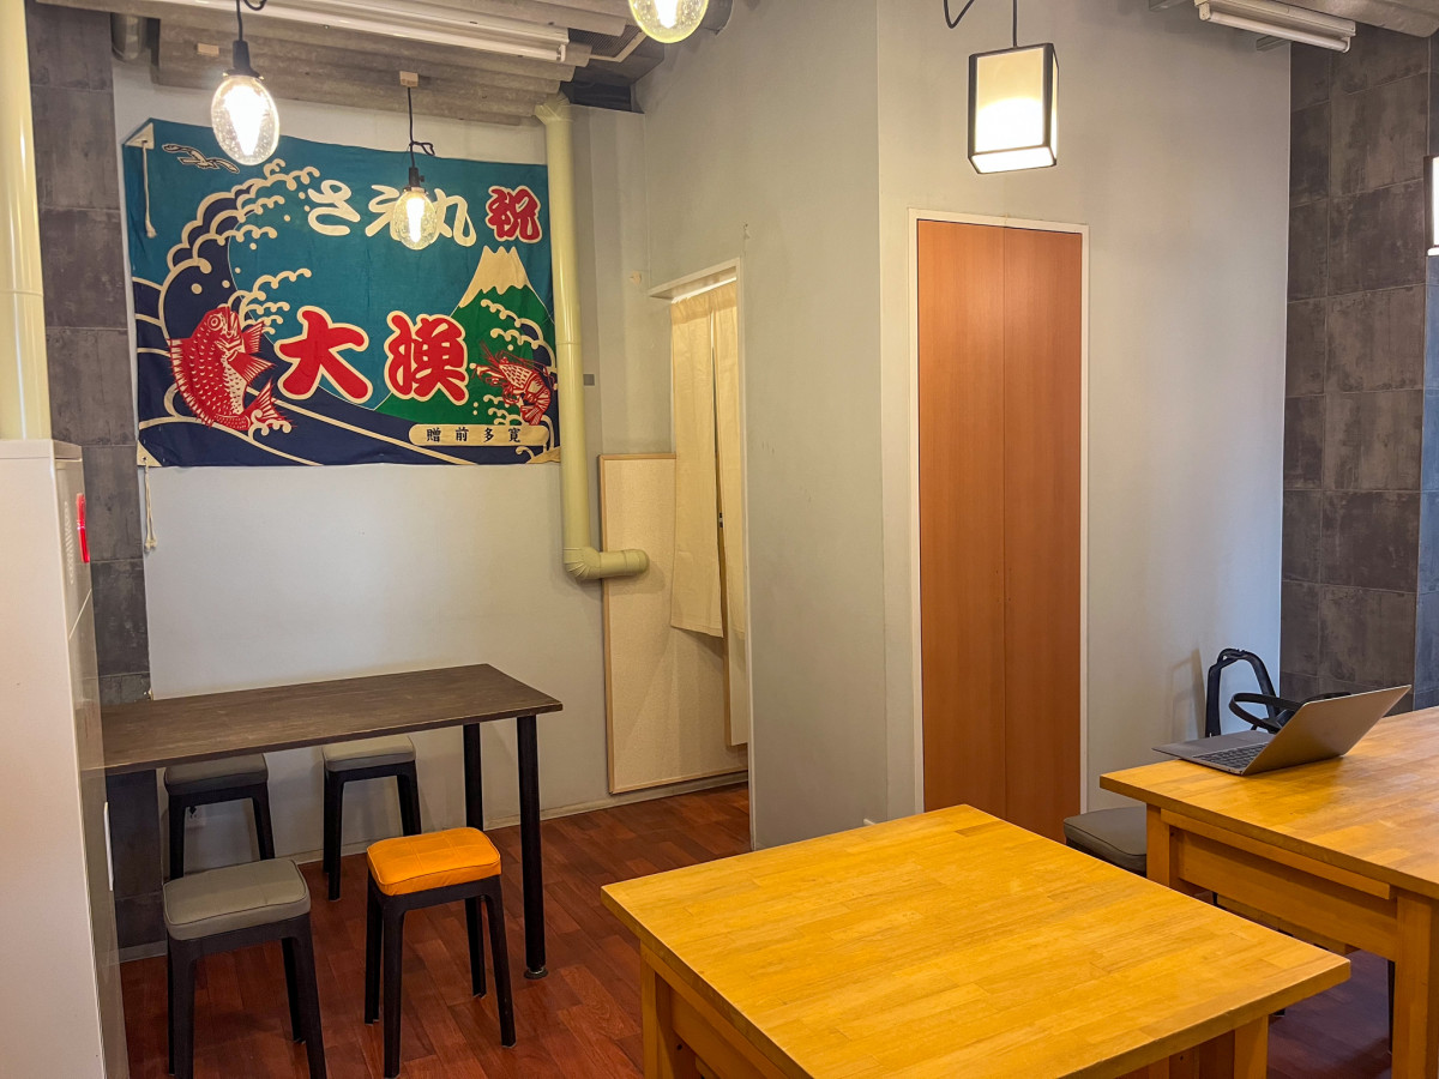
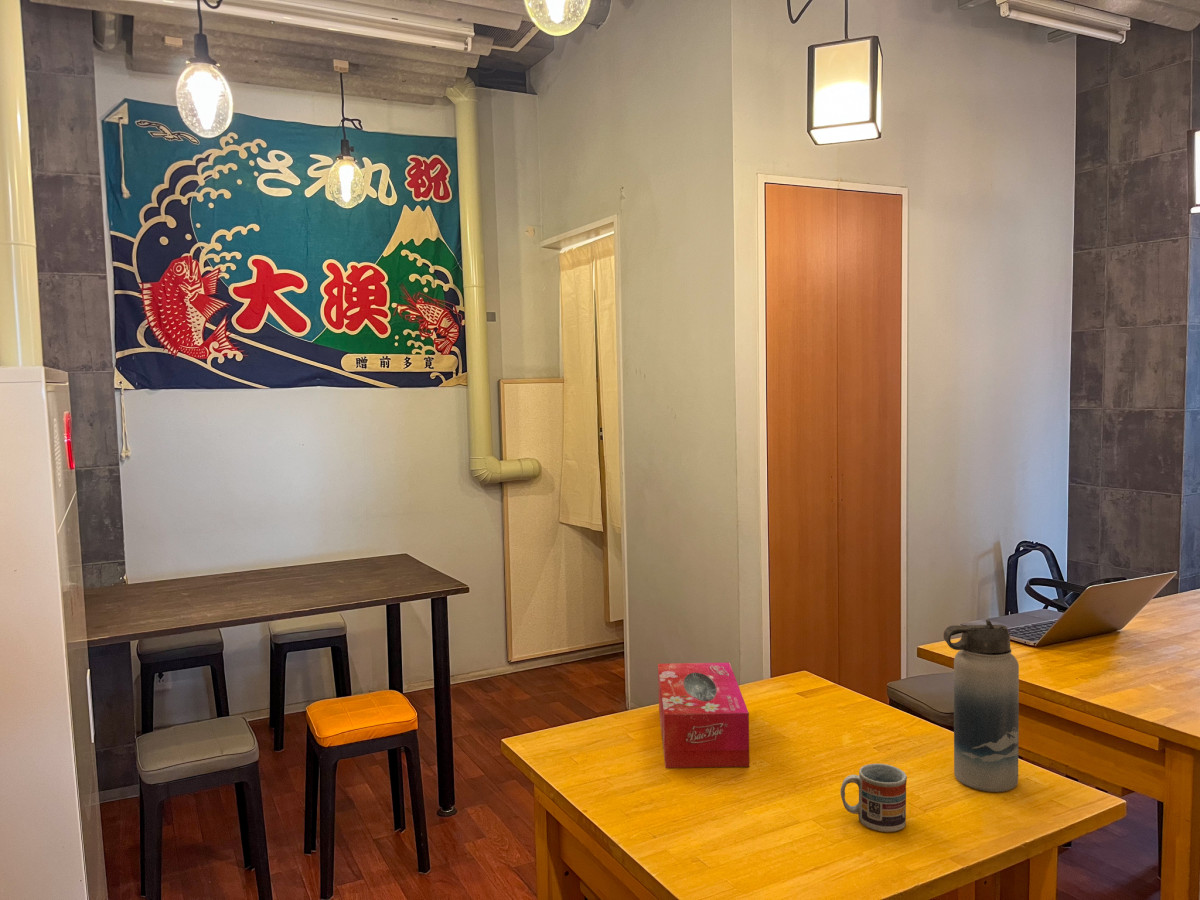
+ tissue box (700, 711)
+ water bottle (981, 699)
+ cup (873, 796)
